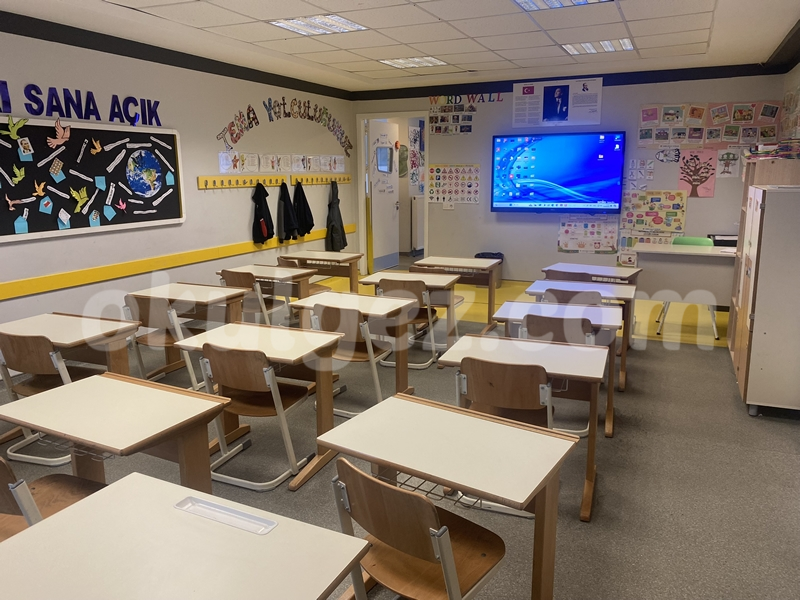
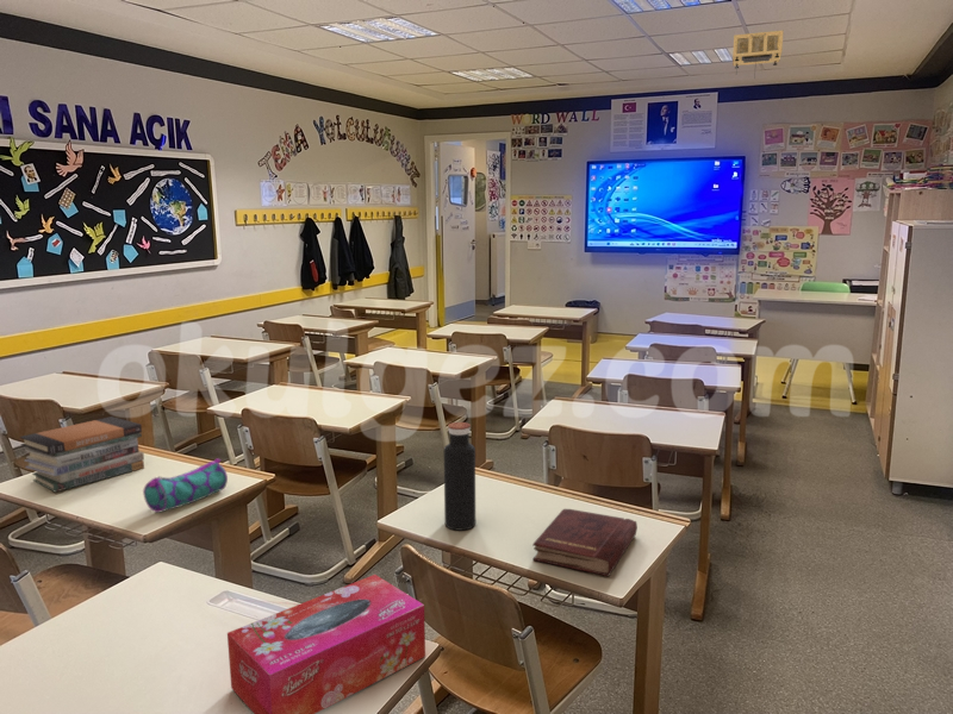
+ projector (756, 54)
+ pencil case (187, 484)
+ book stack (85, 452)
+ water bottle (459, 475)
+ tissue box (330, 645)
+ hardback book (586, 539)
